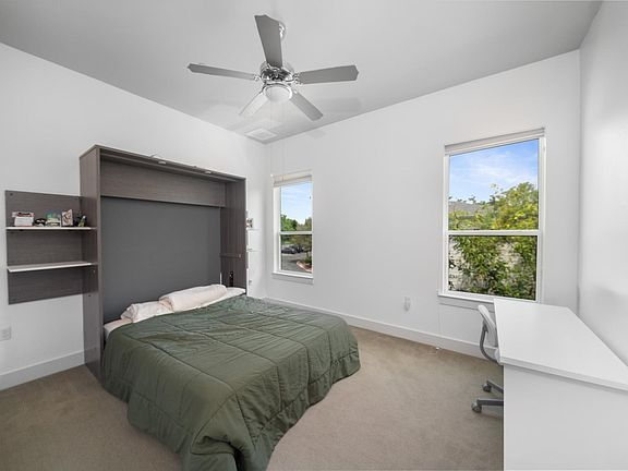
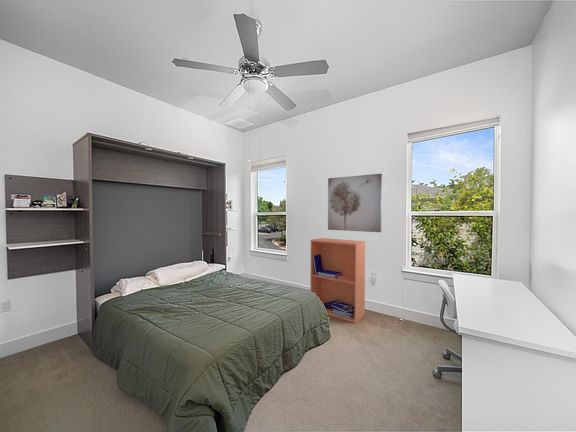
+ wall art (353, 203)
+ bookshelf (336, 276)
